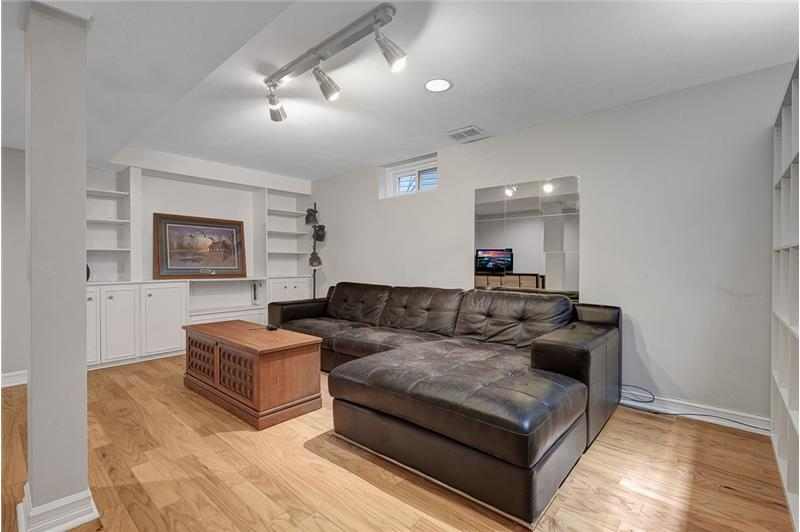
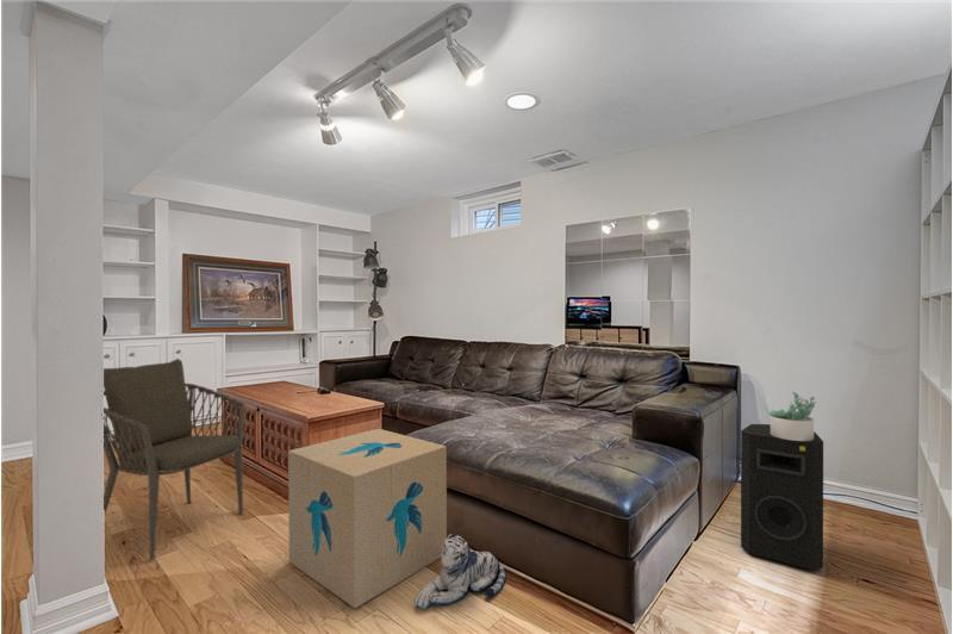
+ plush toy (462, 562)
+ armchair (170, 445)
+ succulent plant (790, 412)
+ speaker (780, 491)
+ cardboard box (368, 503)
